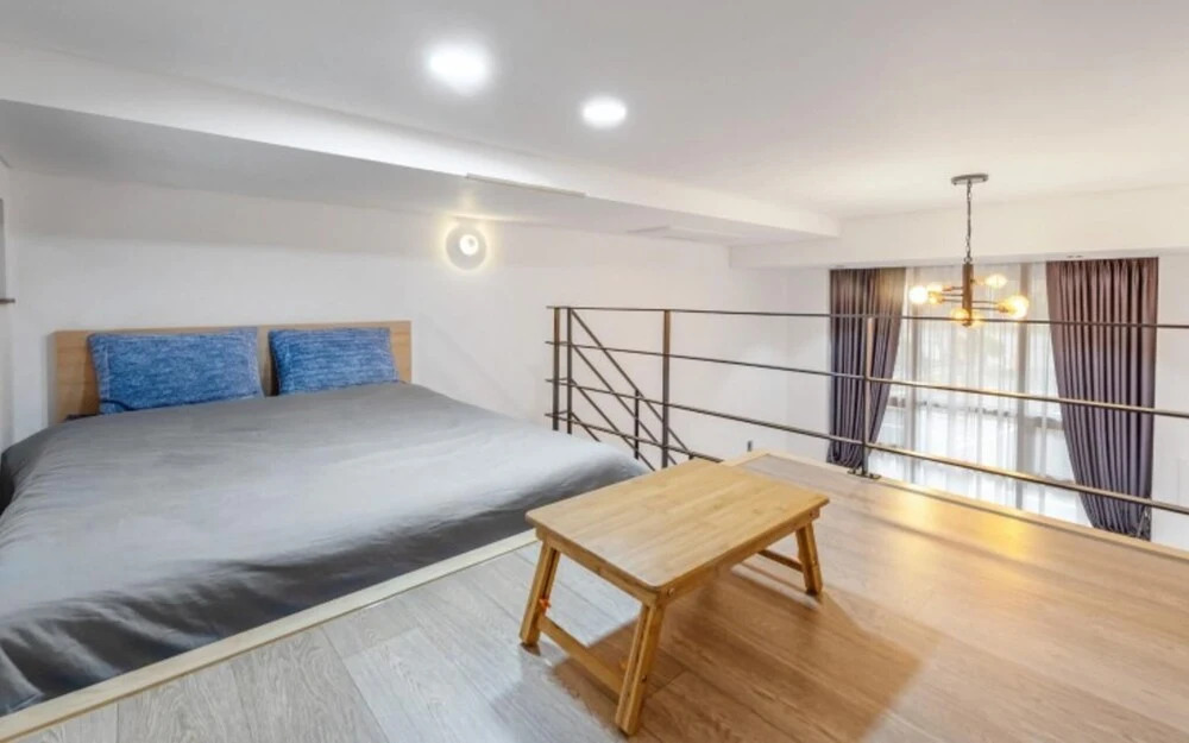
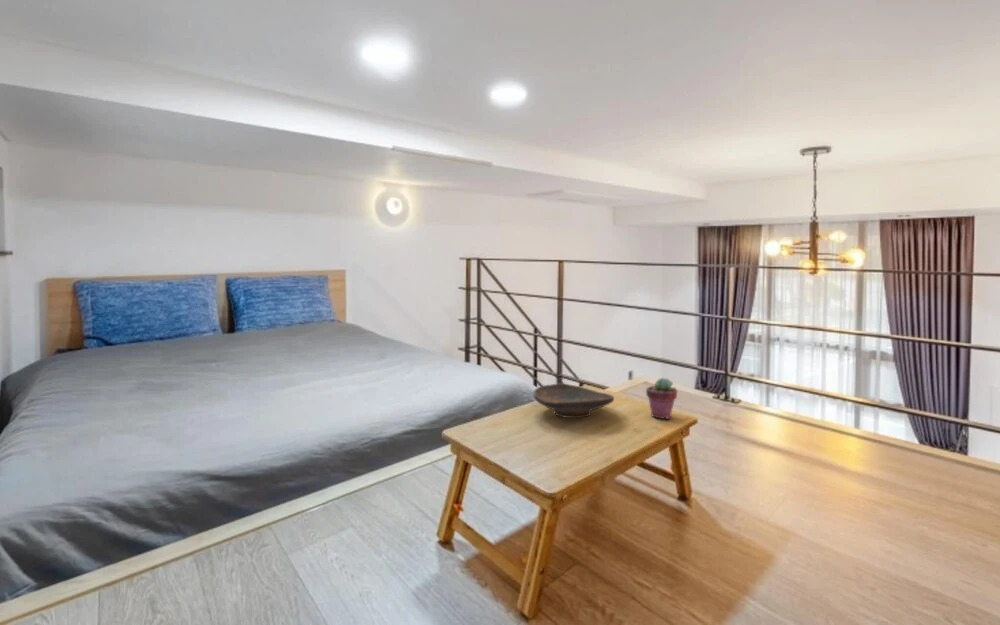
+ potted succulent (661, 396)
+ decorative bowl (573, 402)
